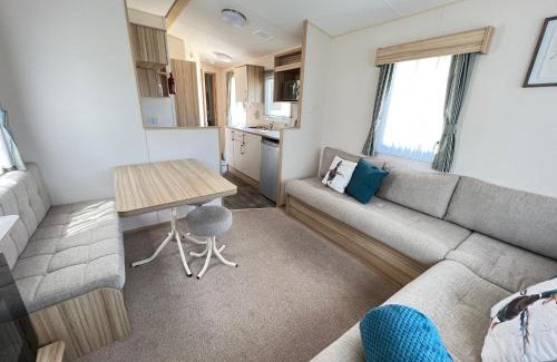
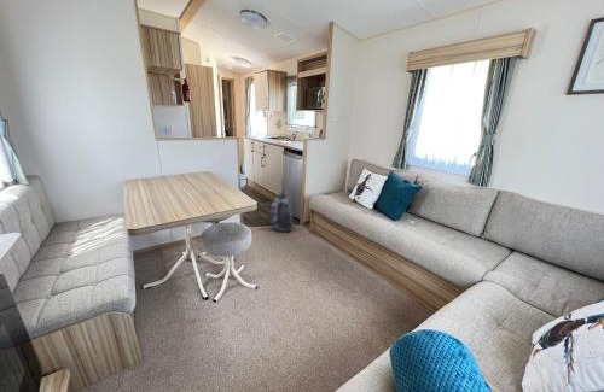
+ backpack (284, 210)
